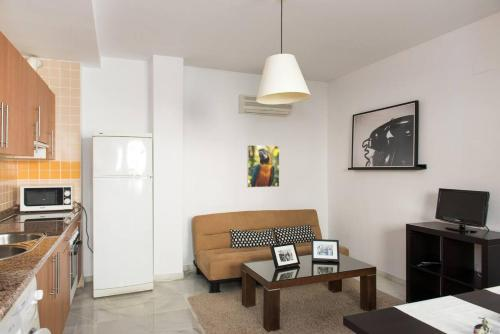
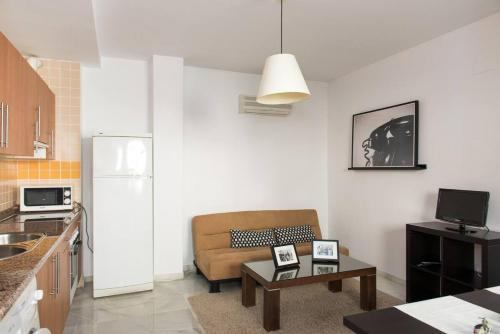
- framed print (263, 166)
